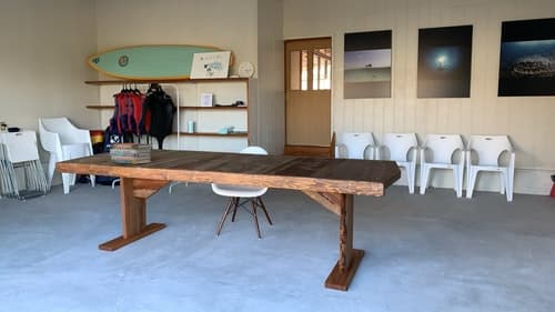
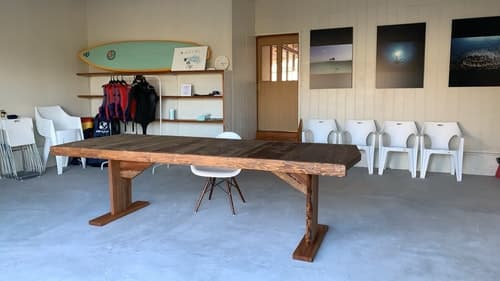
- book stack (131, 152)
